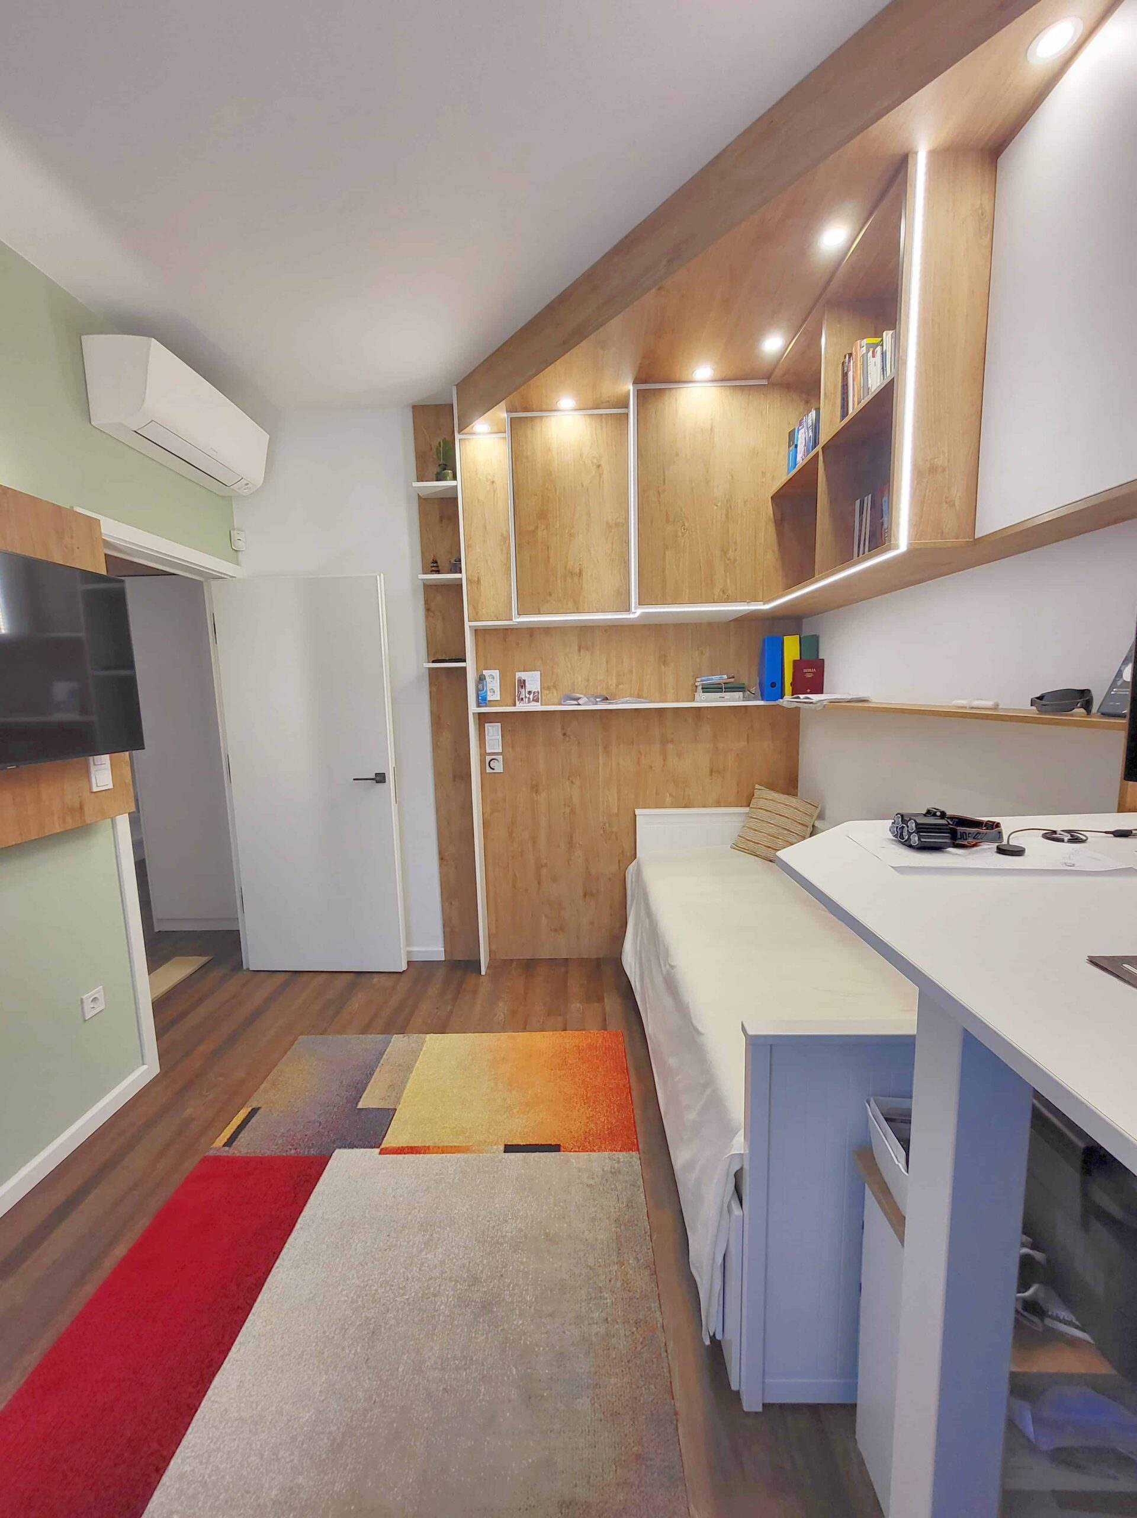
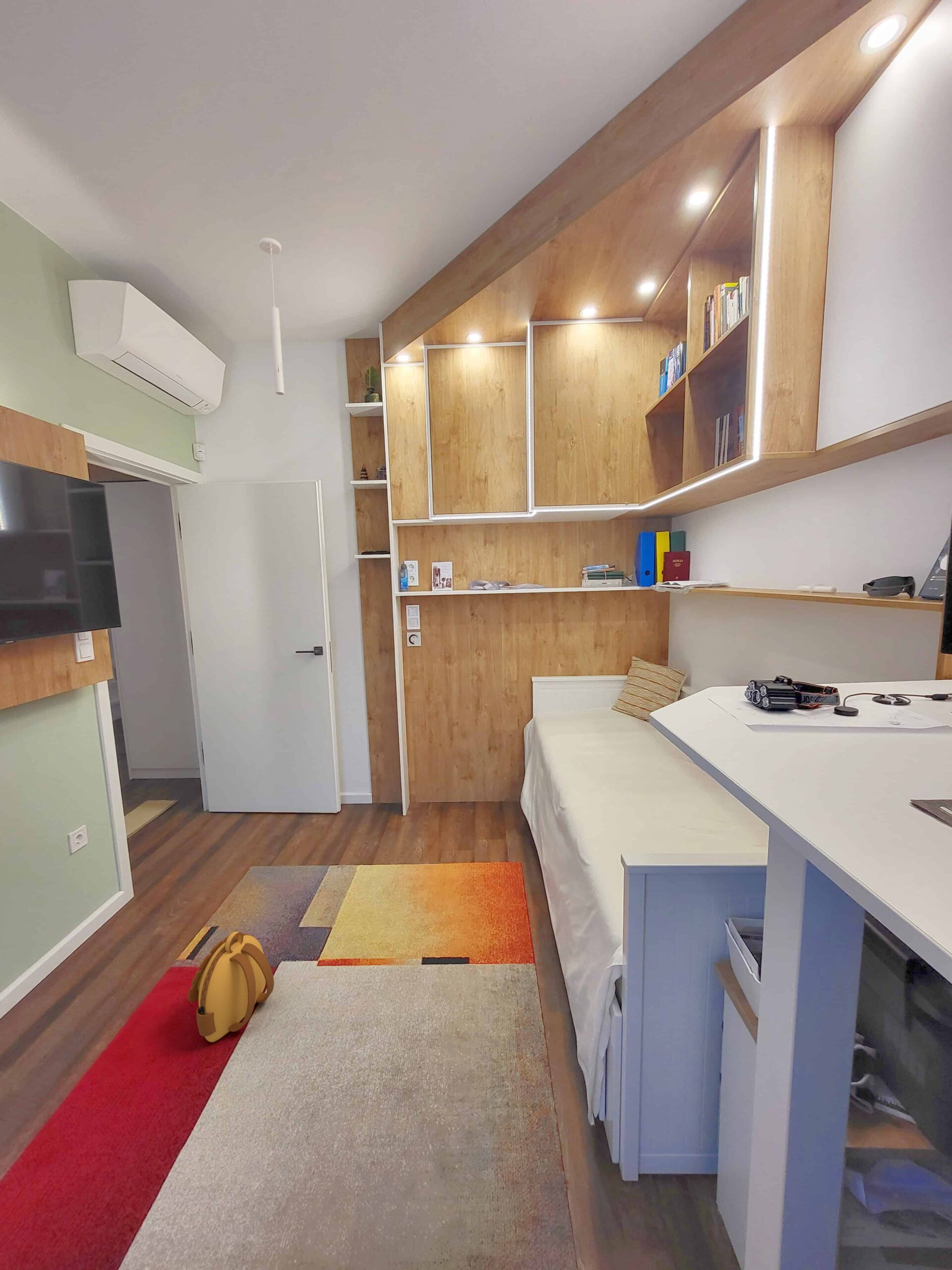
+ backpack (235, 973)
+ ceiling light (275, 320)
